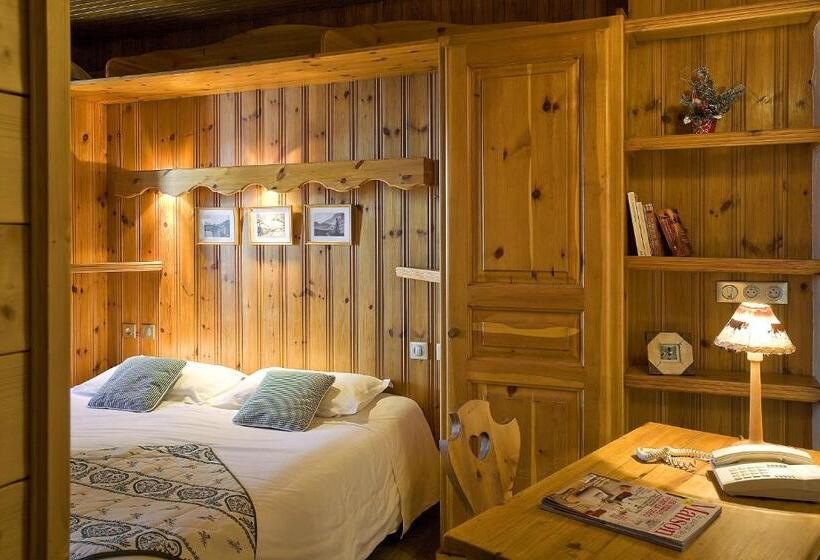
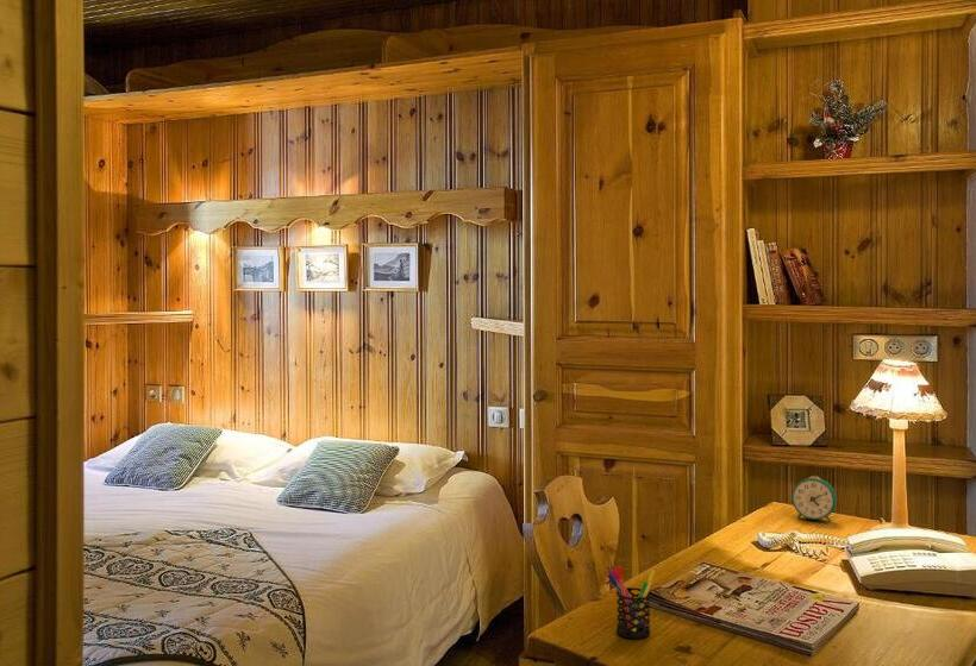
+ alarm clock (814, 496)
+ pen holder (633, 599)
